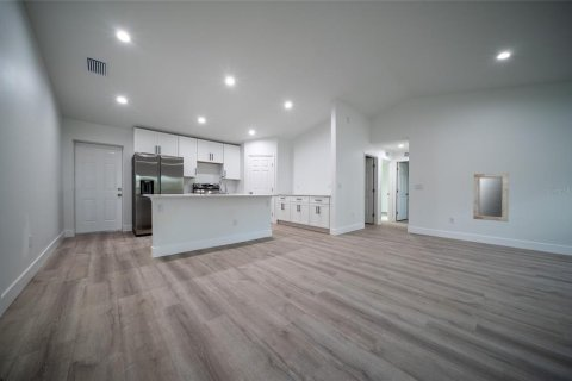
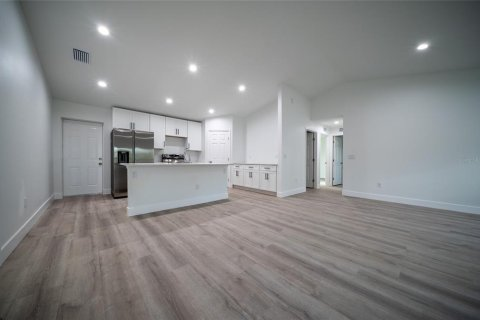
- home mirror (490, 196)
